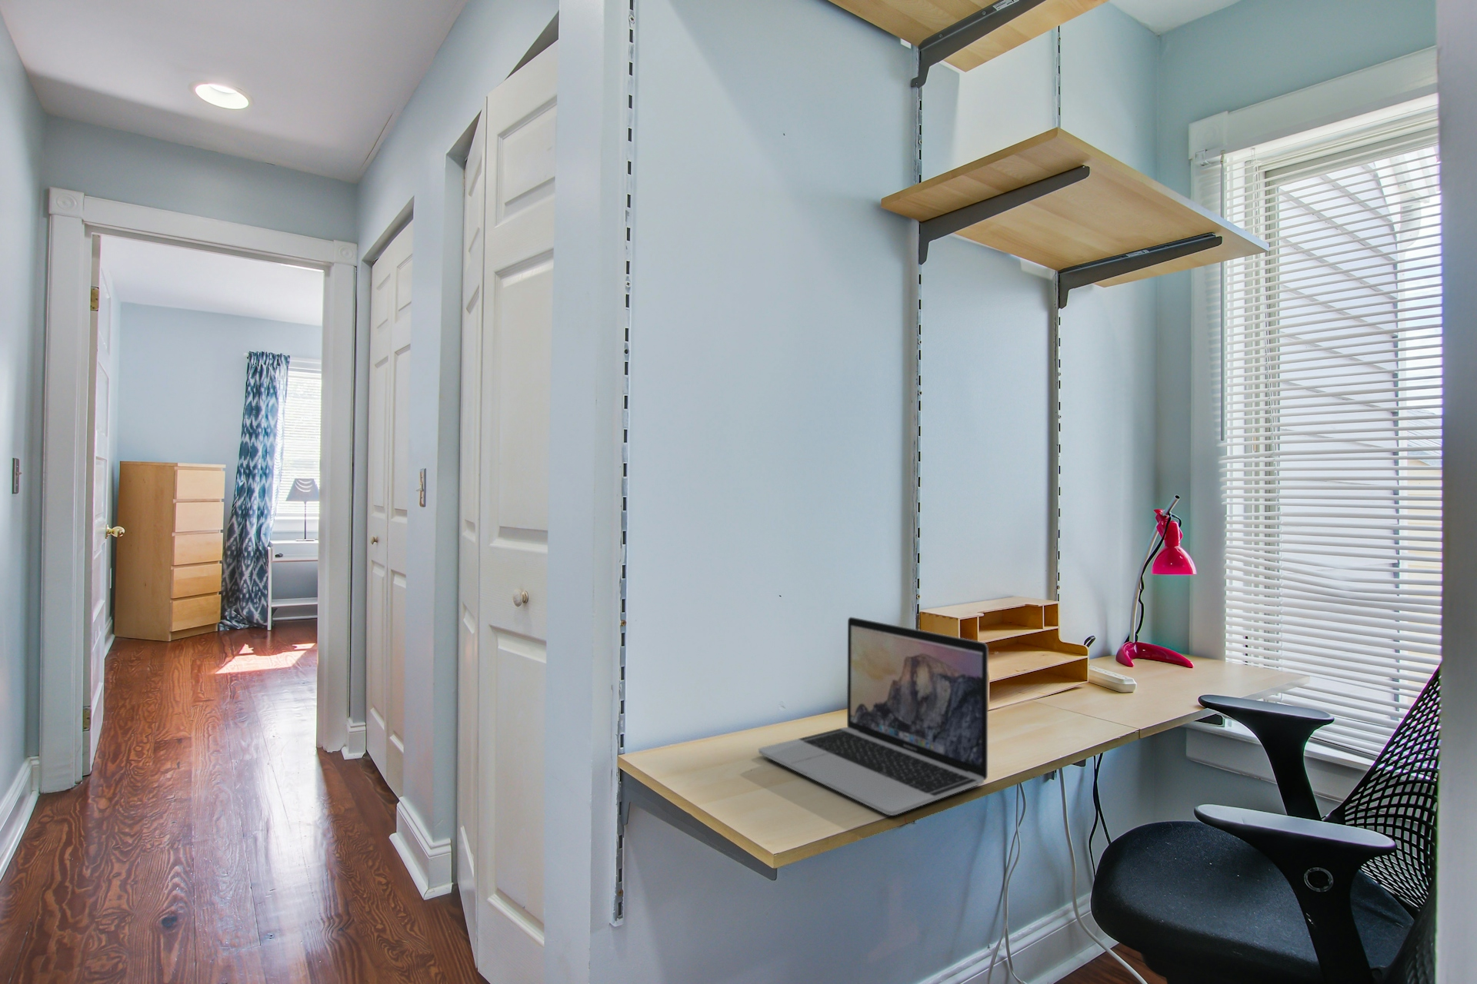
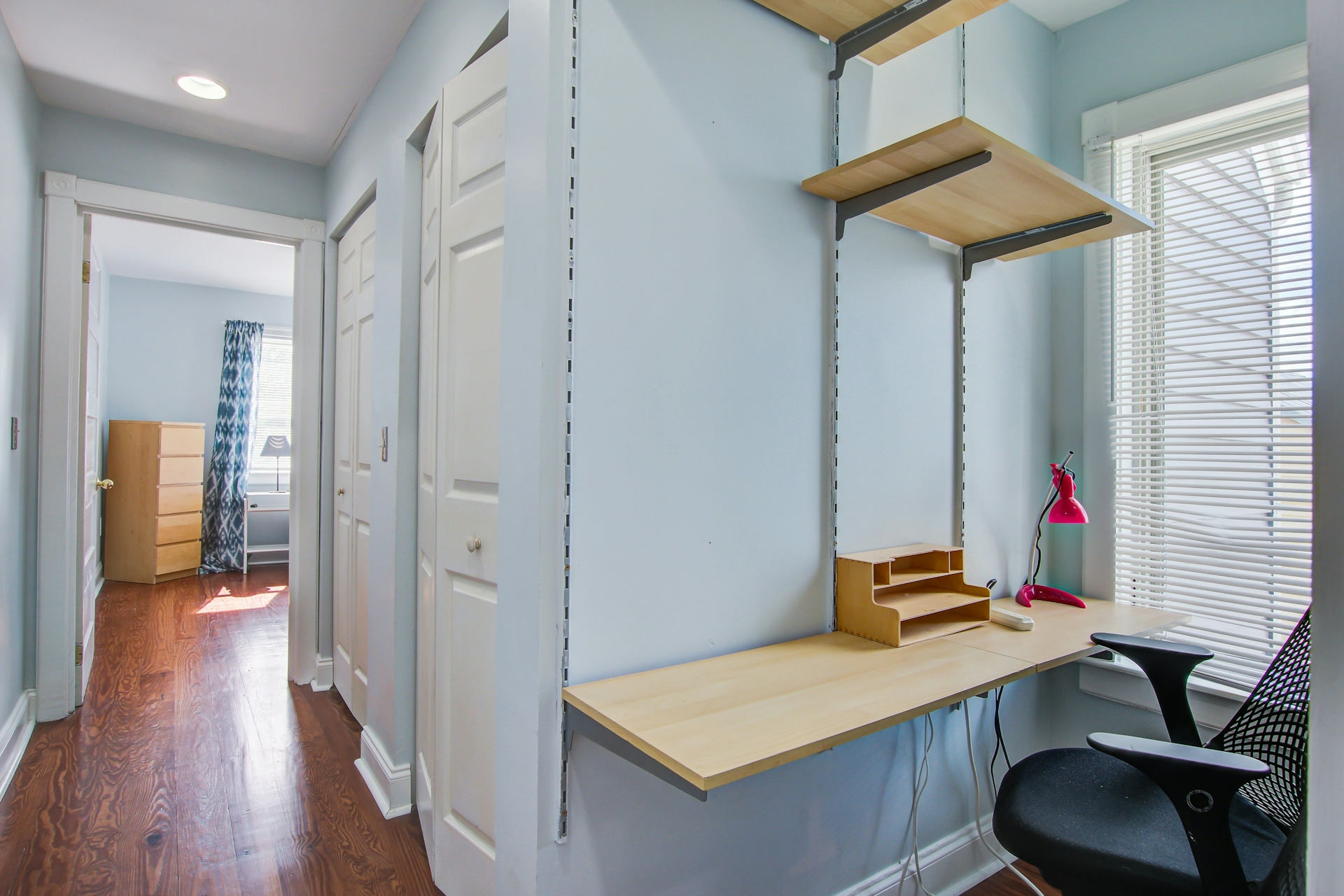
- laptop (866, 702)
